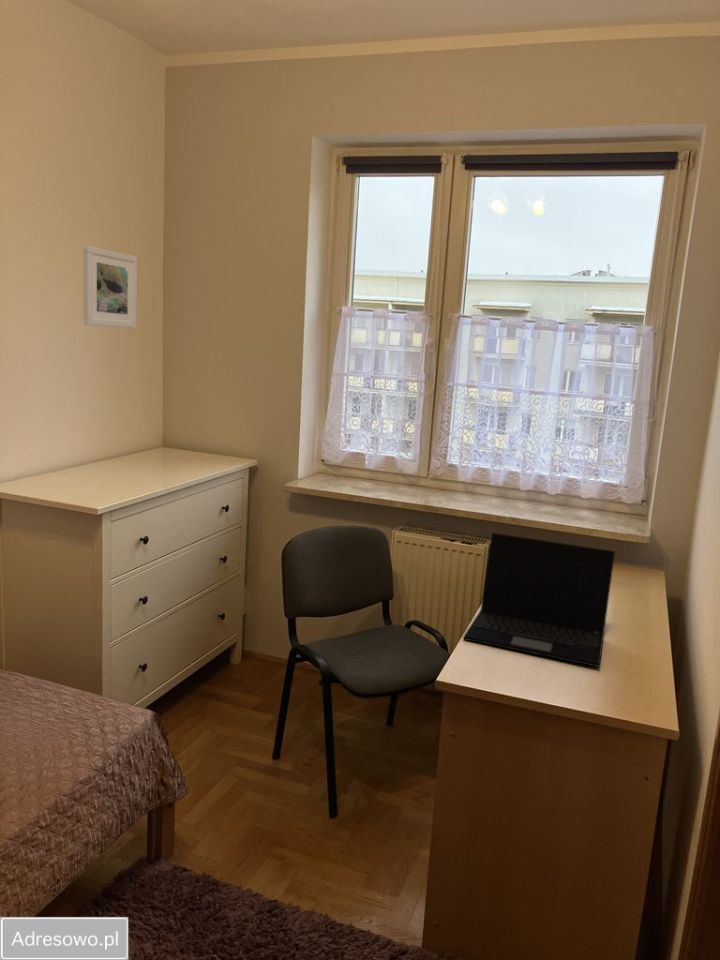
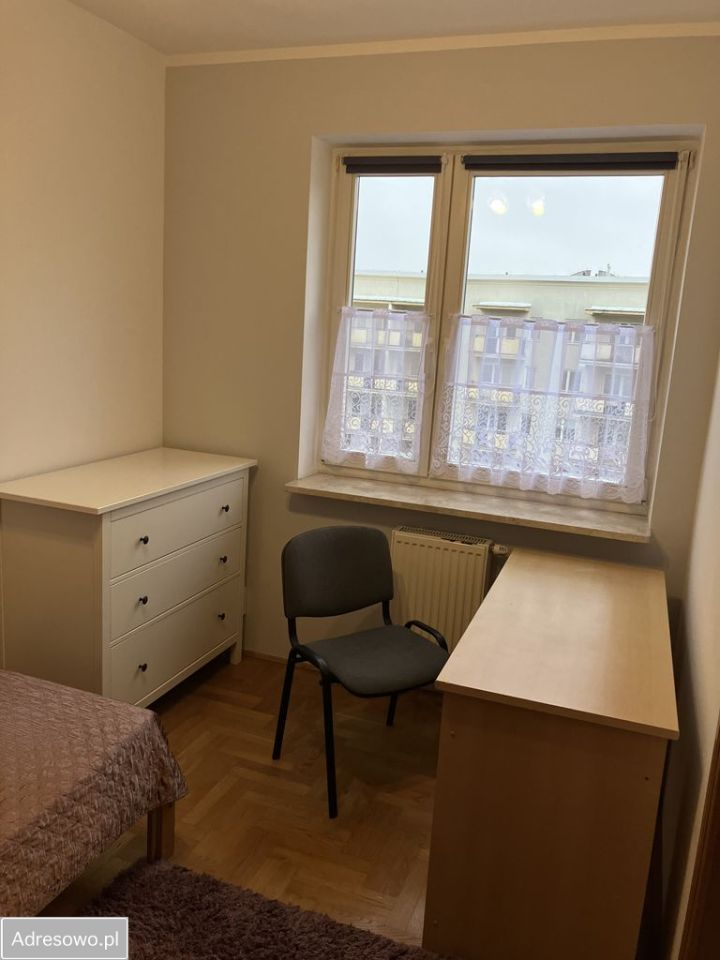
- laptop (541, 594)
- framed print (111, 289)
